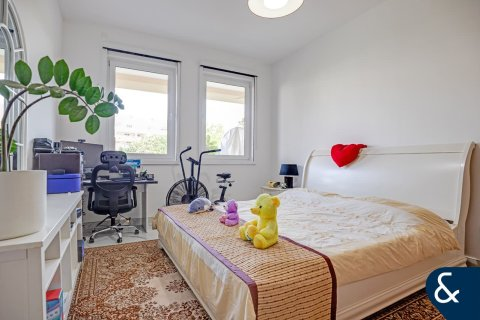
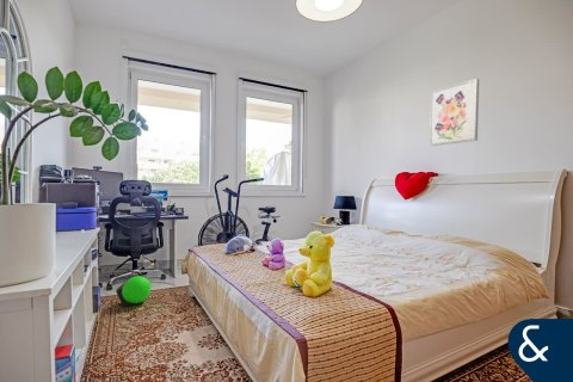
+ ball (134, 290)
+ wall art (452, 115)
